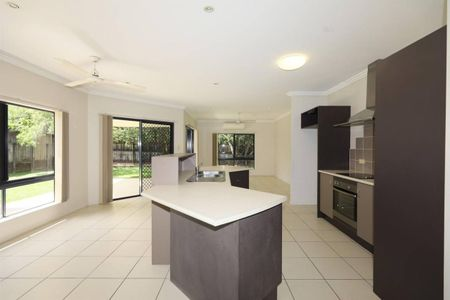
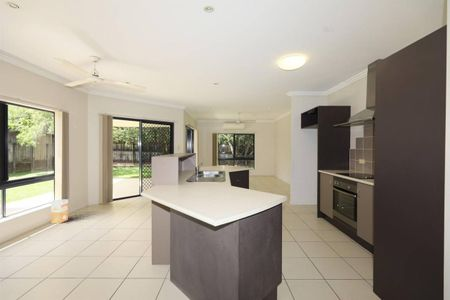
+ waste bin (60, 210)
